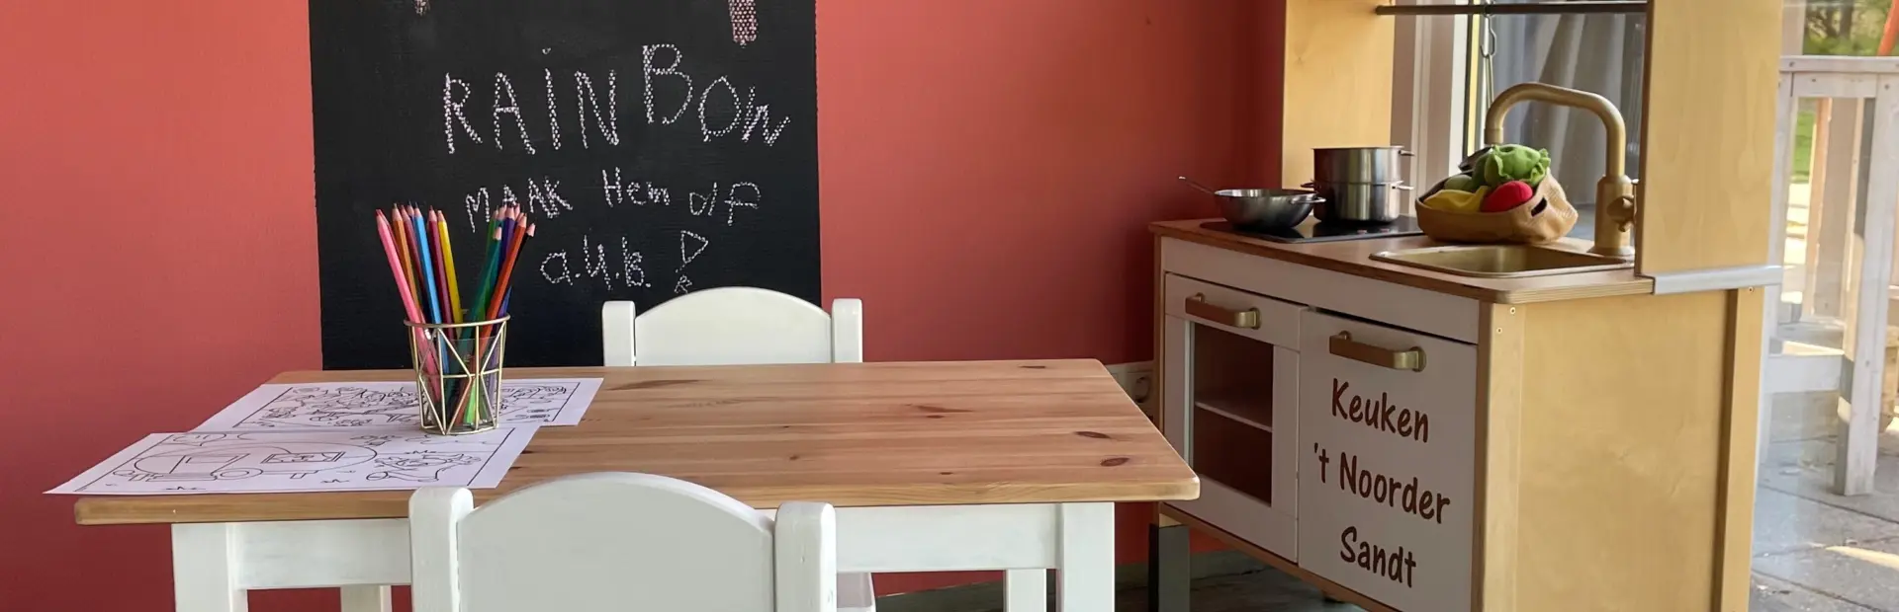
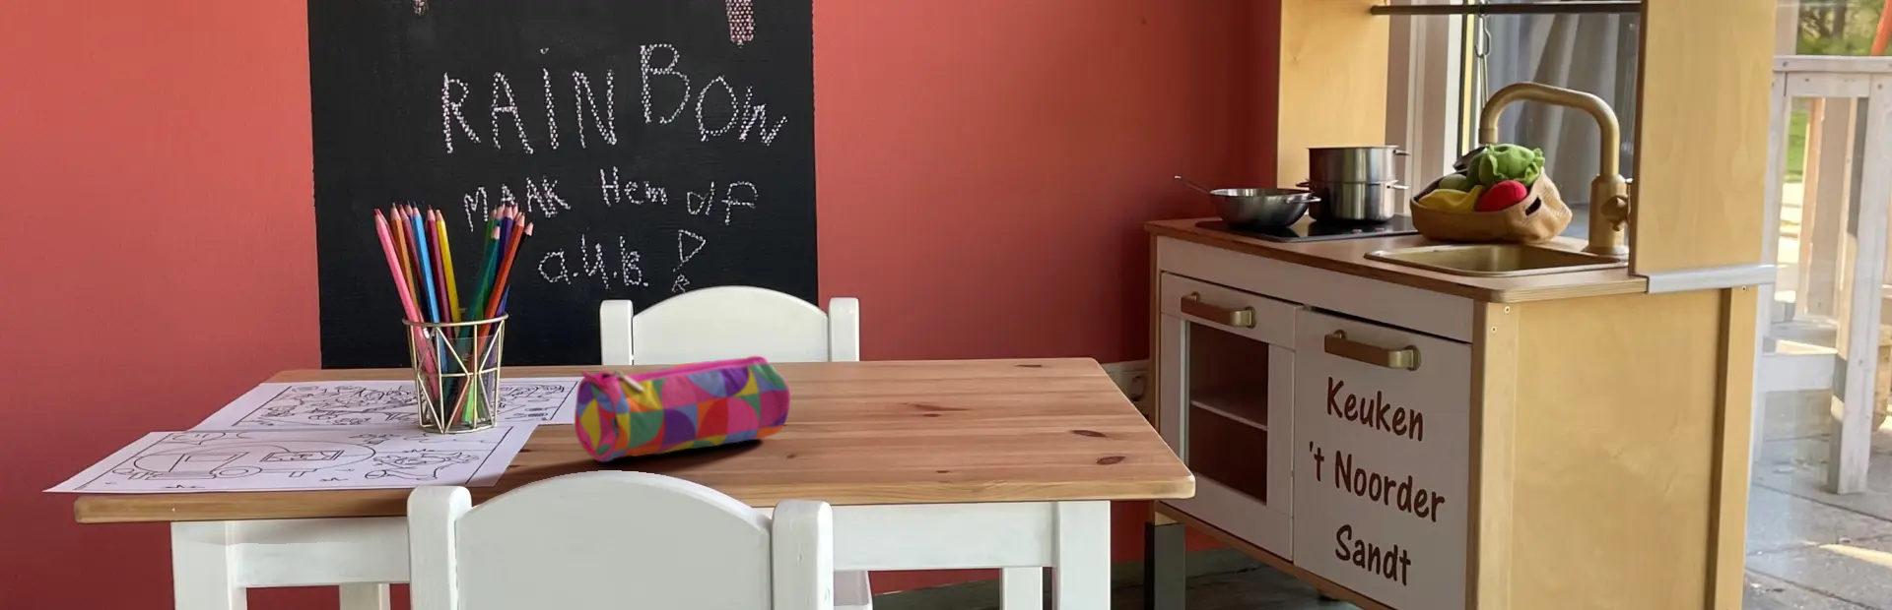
+ pencil case (682, 405)
